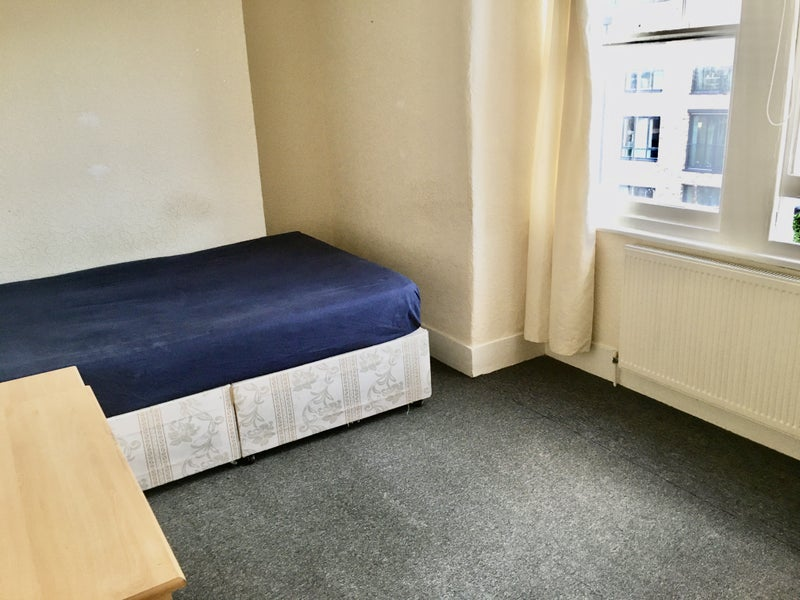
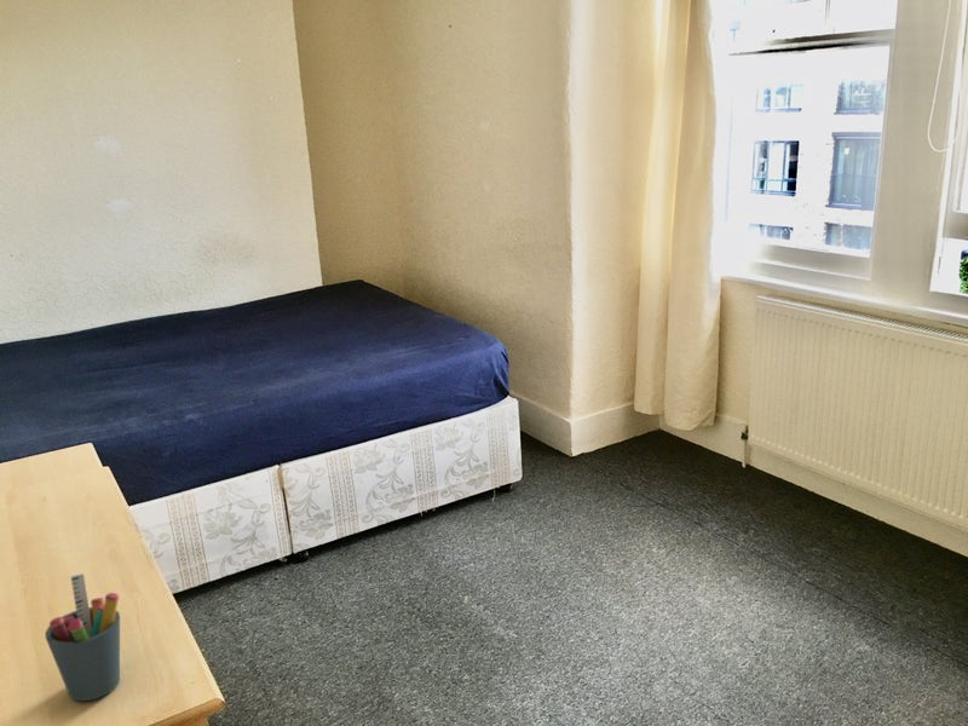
+ pen holder (86, 639)
